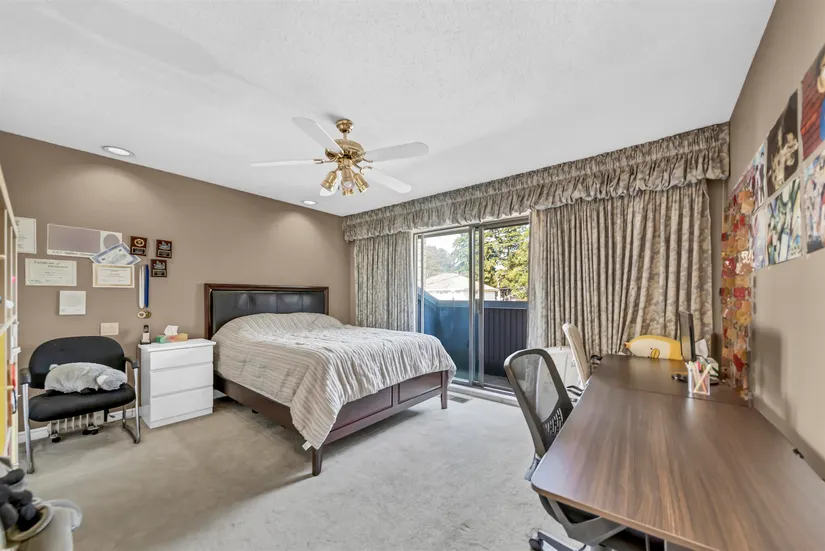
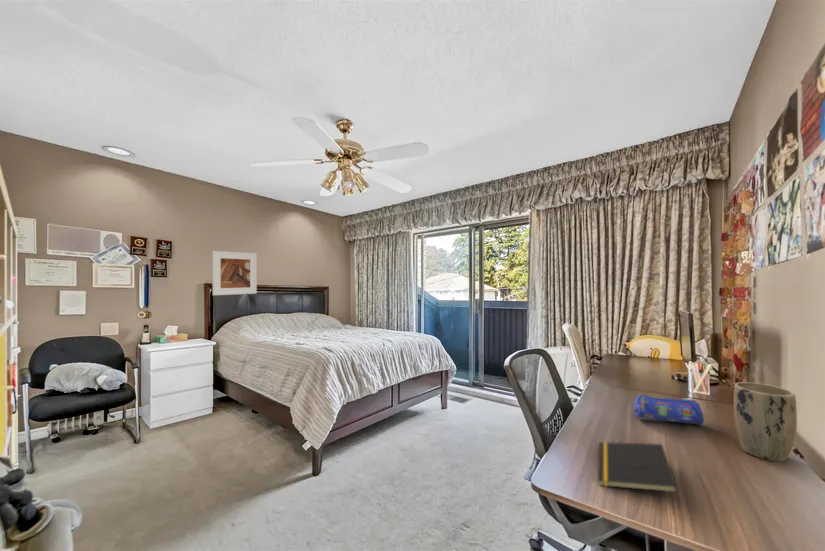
+ notepad (632, 463)
+ pencil case (667, 408)
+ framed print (235, 273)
+ plant pot (763, 421)
